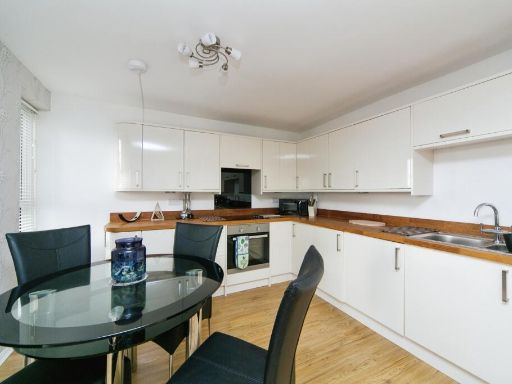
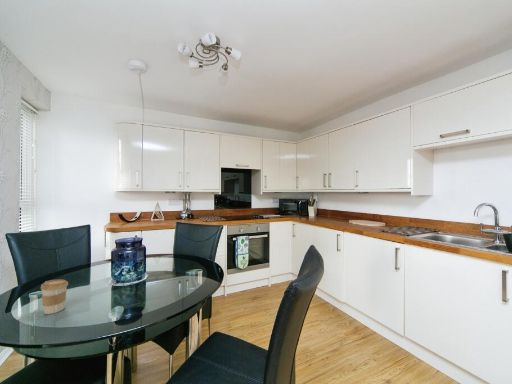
+ coffee cup (54, 295)
